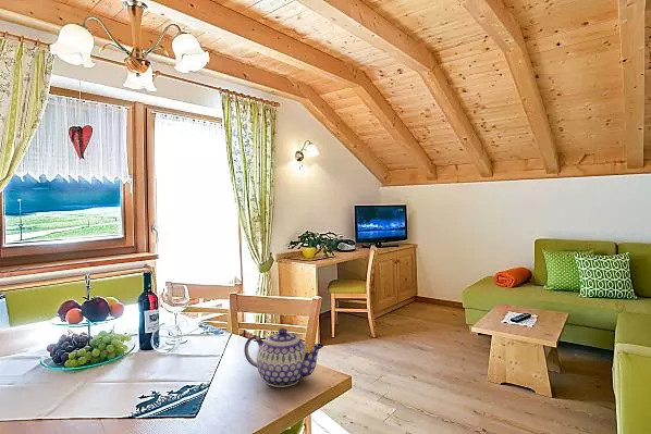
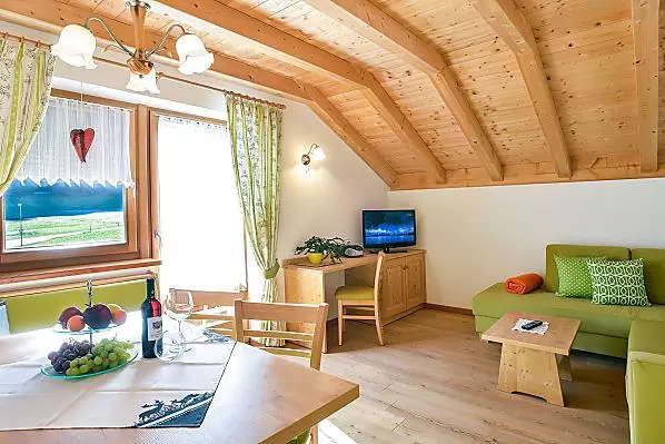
- teapot (282, 354)
